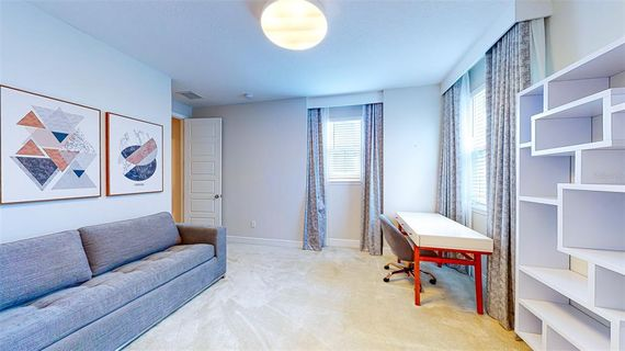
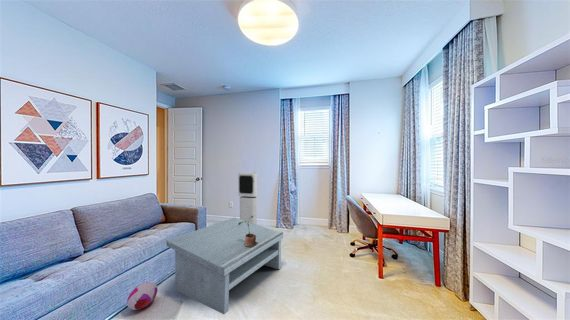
+ coffee table (230, 255)
+ air purifier (250, 200)
+ plush toy (143, 295)
+ potted plant (248, 226)
